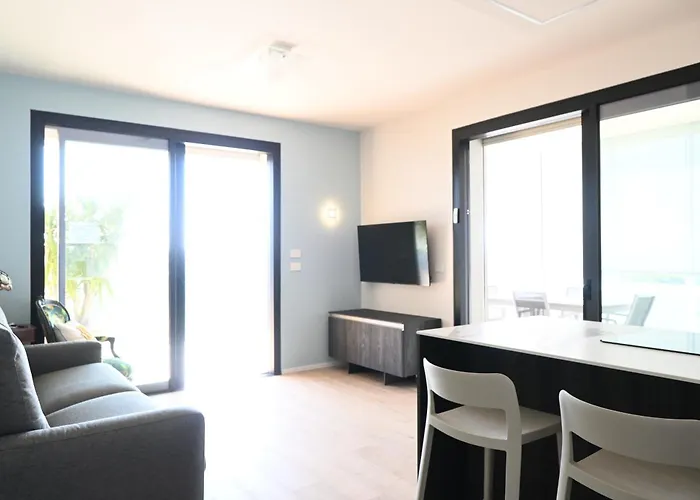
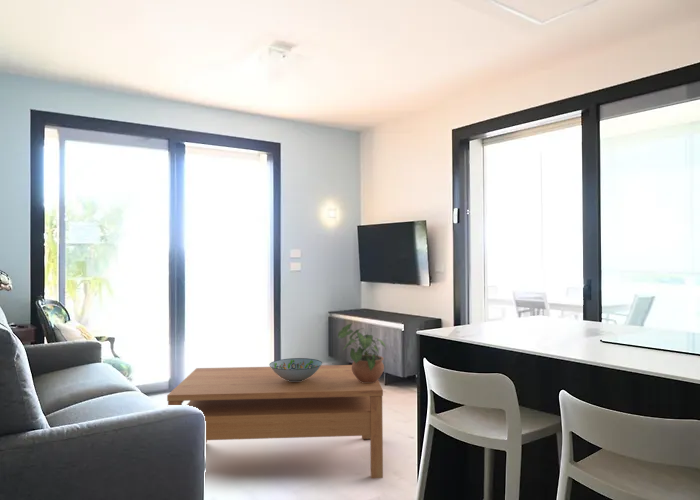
+ decorative bowl (295, 371)
+ potted plant (360, 352)
+ coffee table (281, 418)
